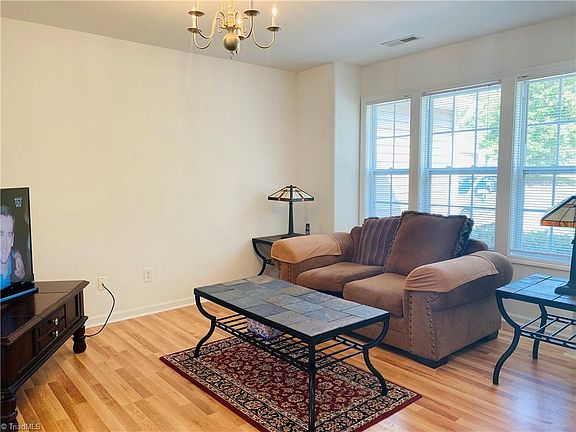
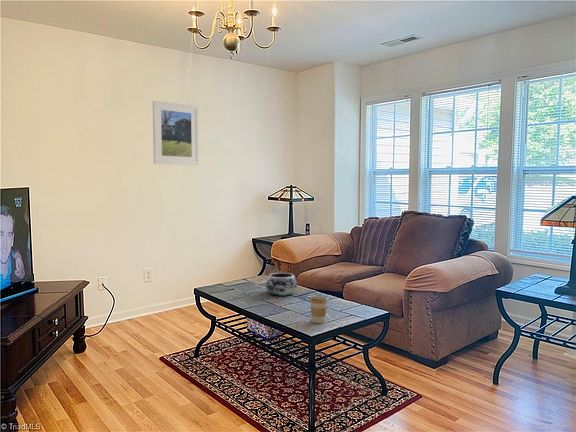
+ coffee cup (318, 309)
+ decorative bowl (281, 284)
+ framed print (176, 134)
